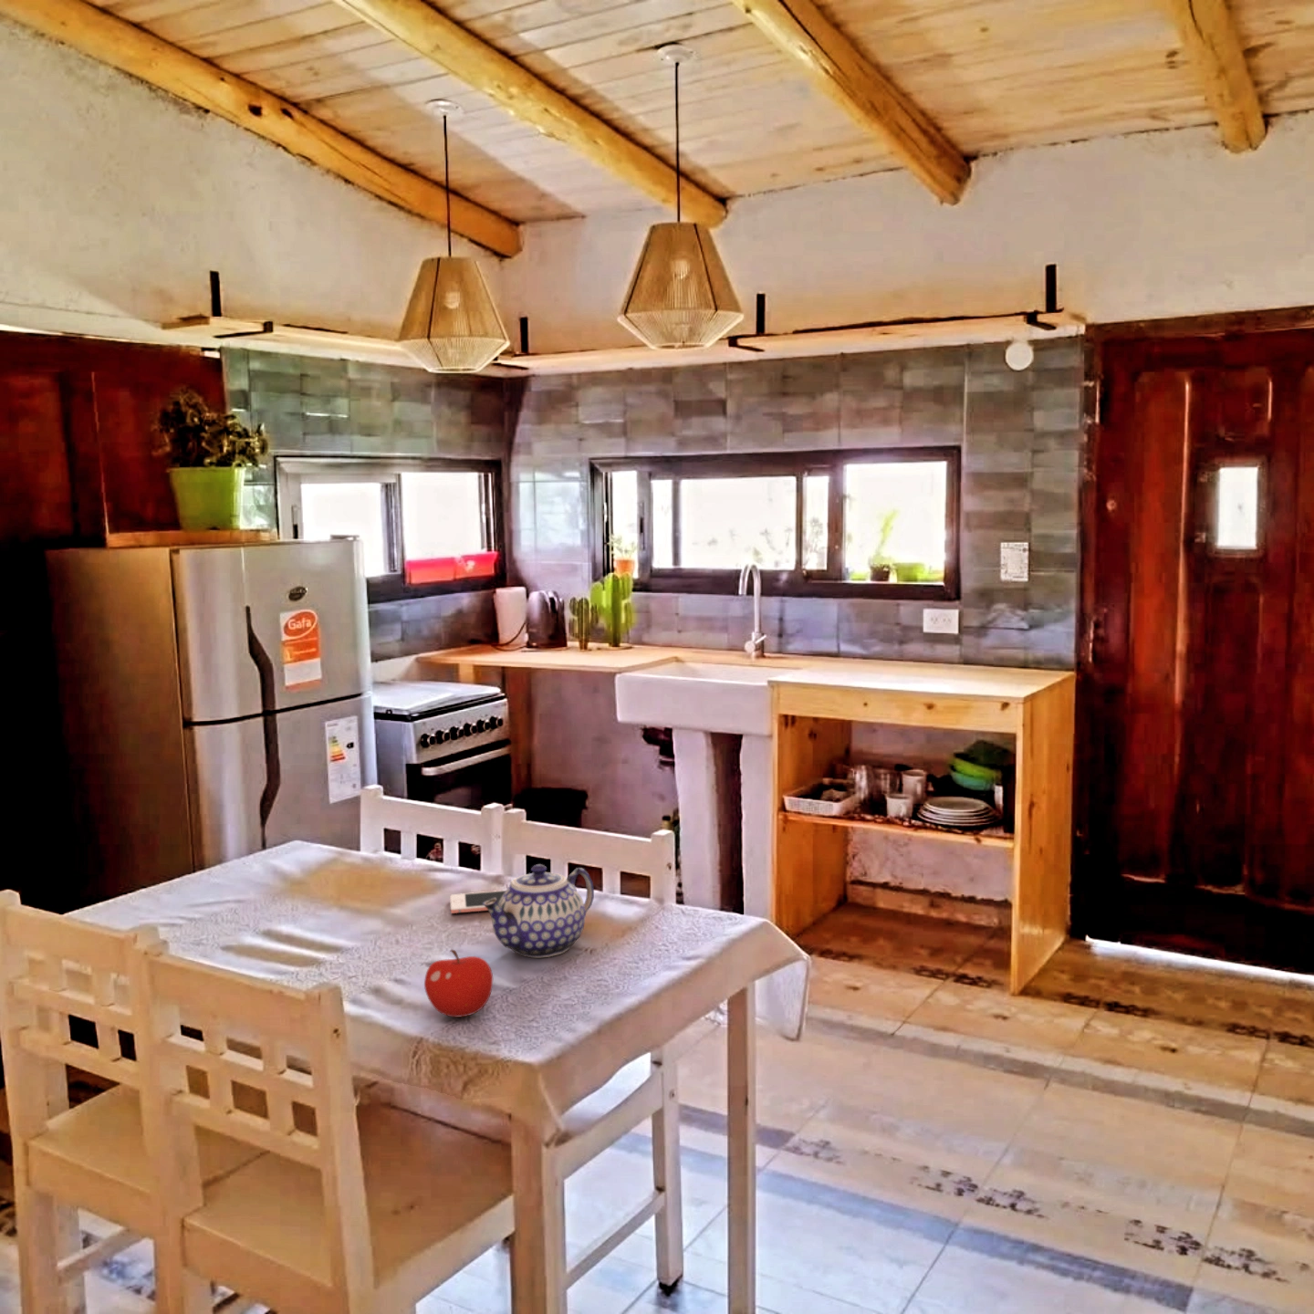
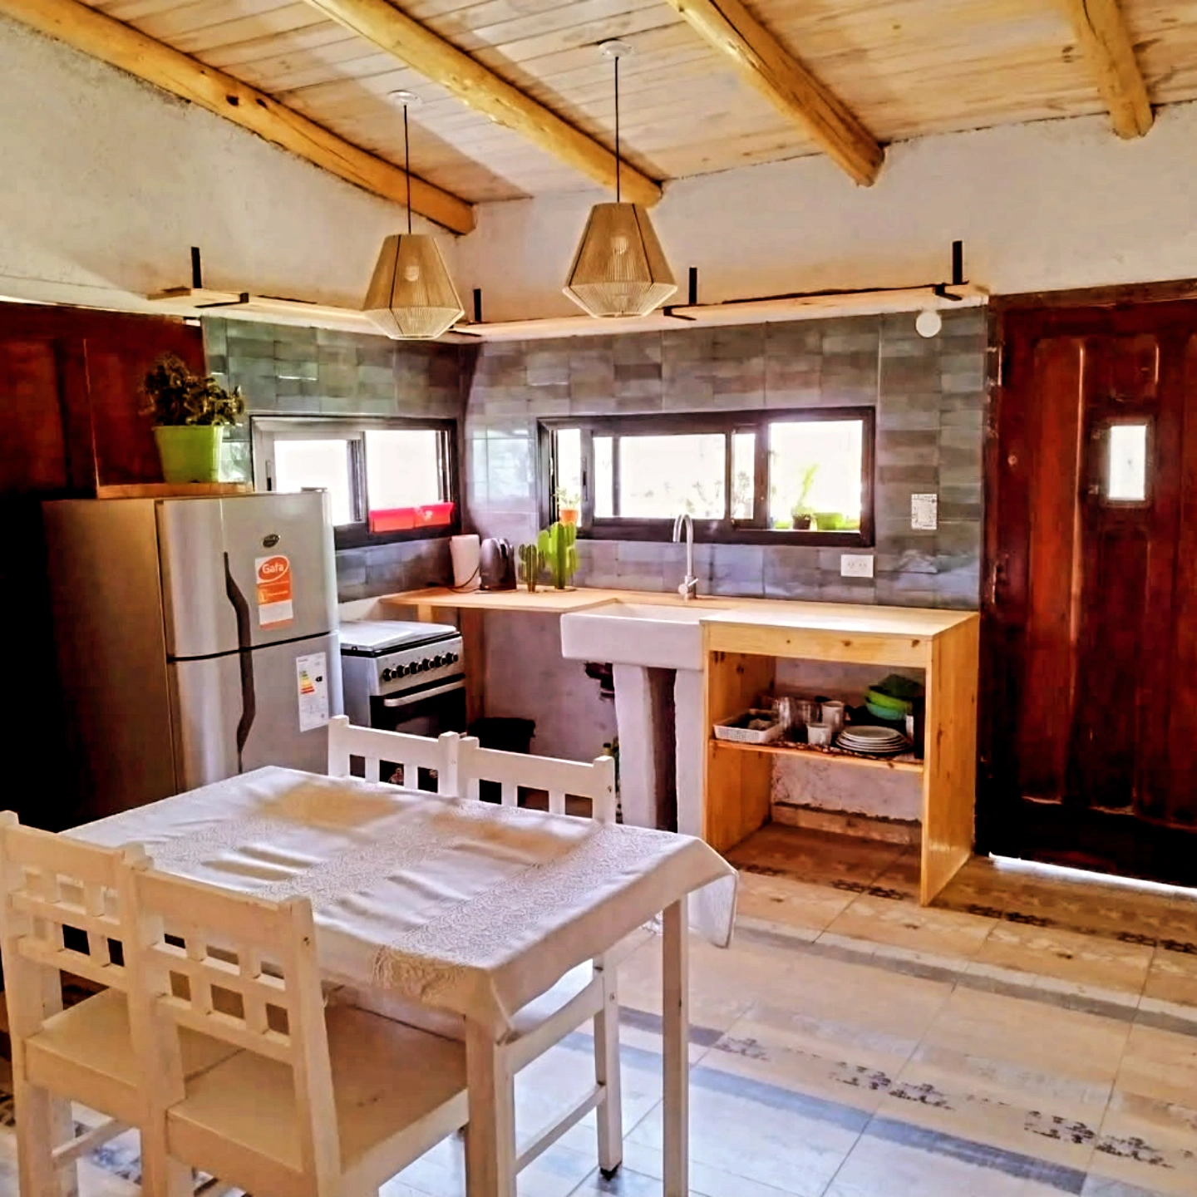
- teapot (540, 906)
- fruit (458, 981)
- cell phone (499, 900)
